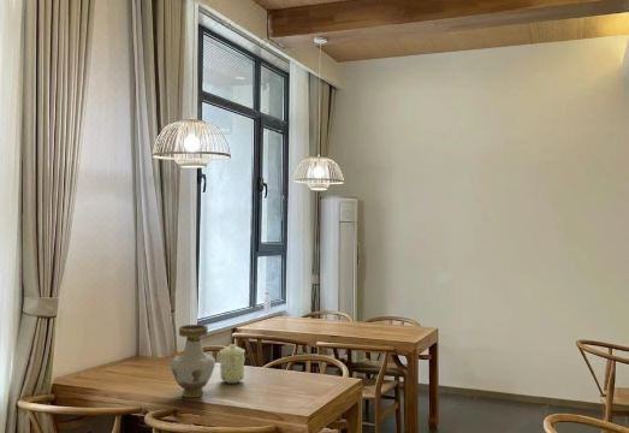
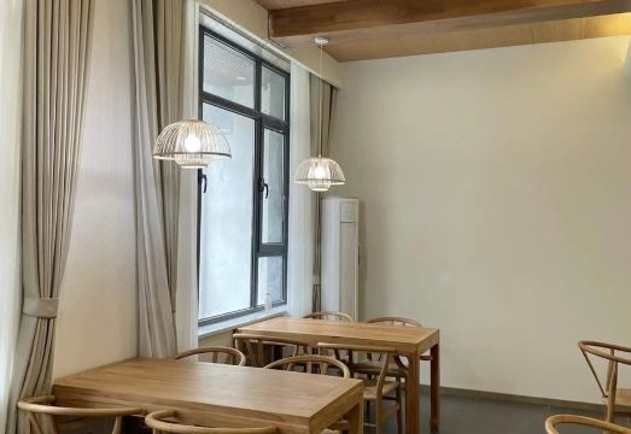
- mug (232, 363)
- vase (192, 360)
